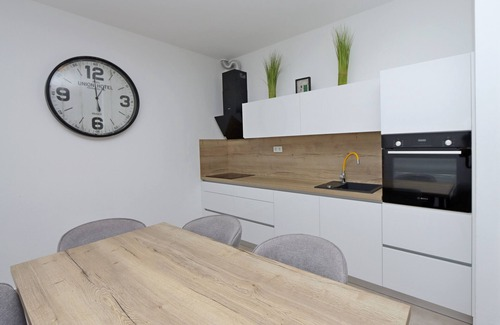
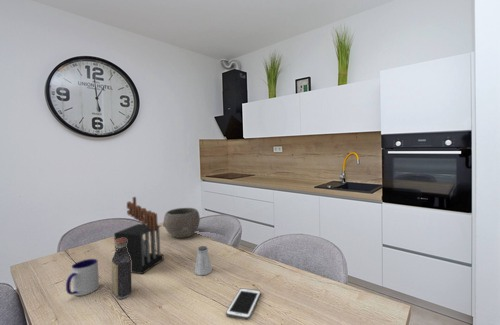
+ cell phone (244, 302)
+ bottle (121, 266)
+ saltshaker (203, 259)
+ bowl (181, 222)
+ mug (81, 278)
+ knife block (140, 231)
